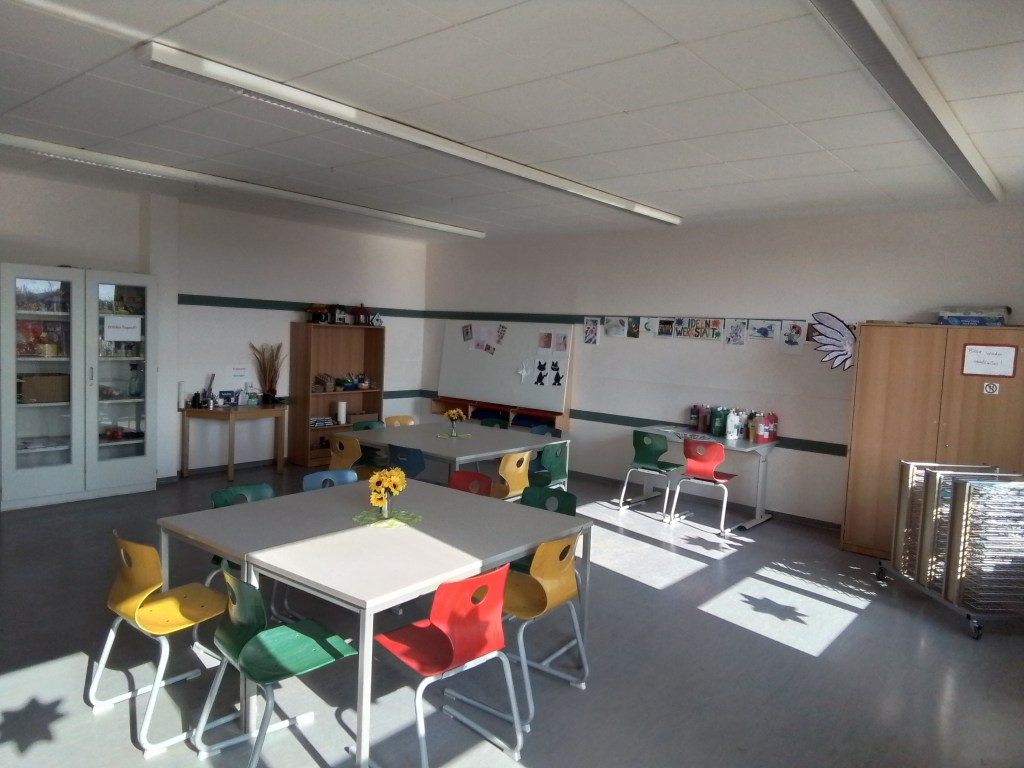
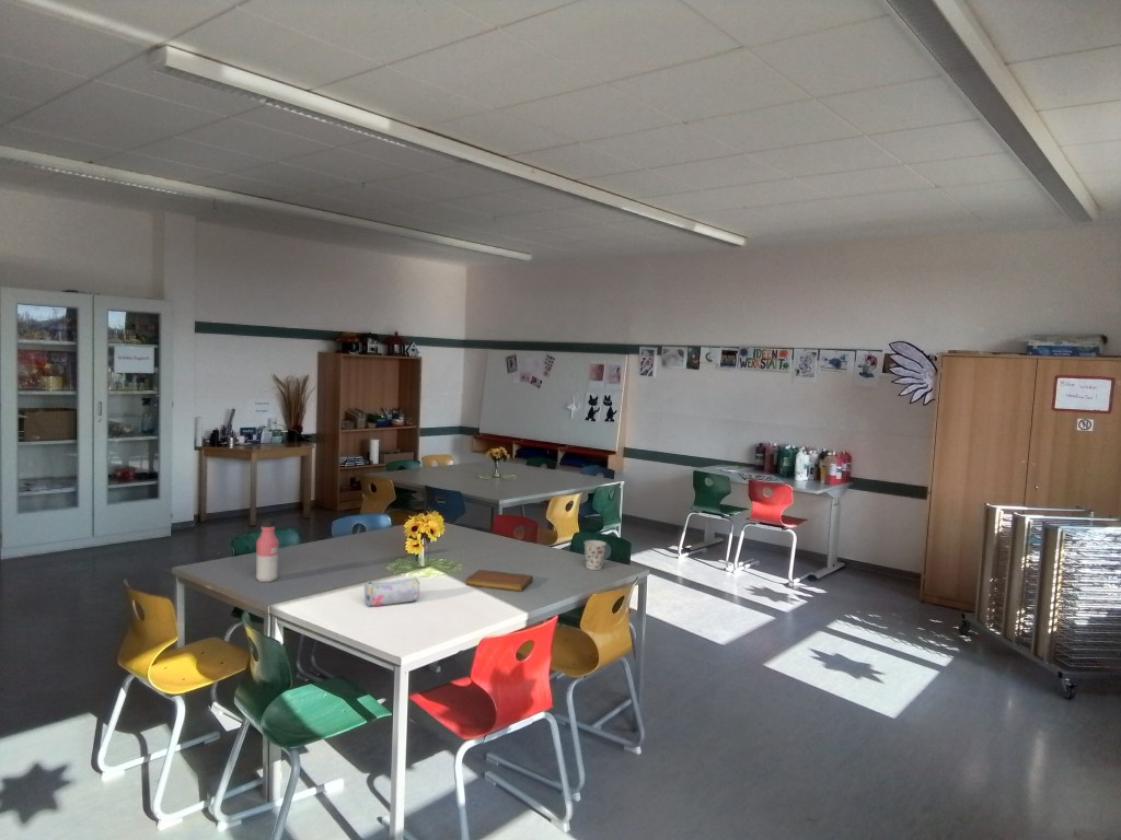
+ pencil case (391, 591)
+ notebook (499, 580)
+ cup (594, 555)
+ water bottle (267, 549)
